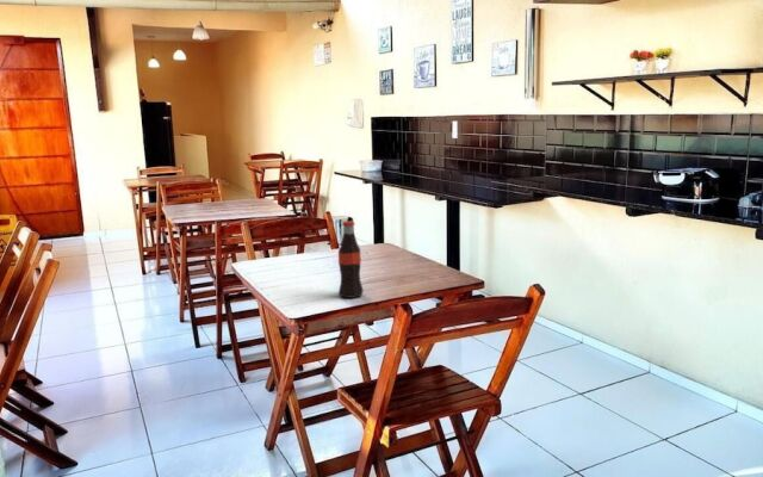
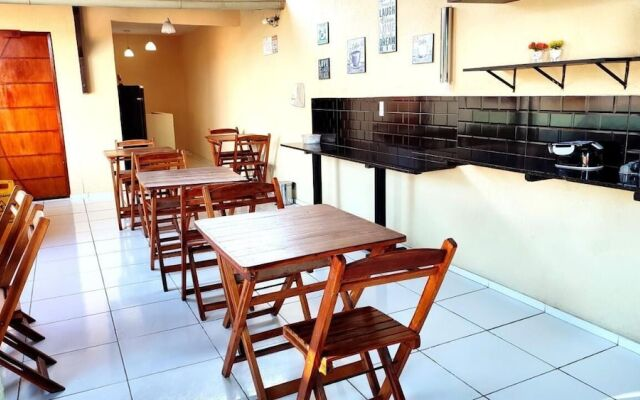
- bottle (349, 258)
